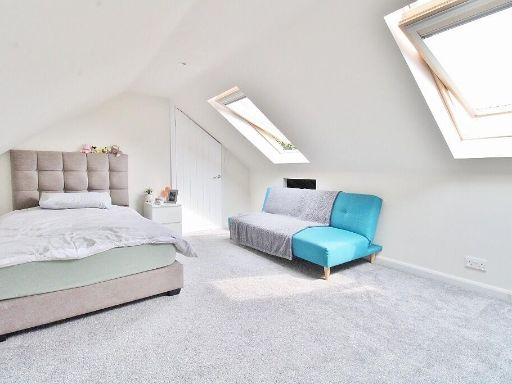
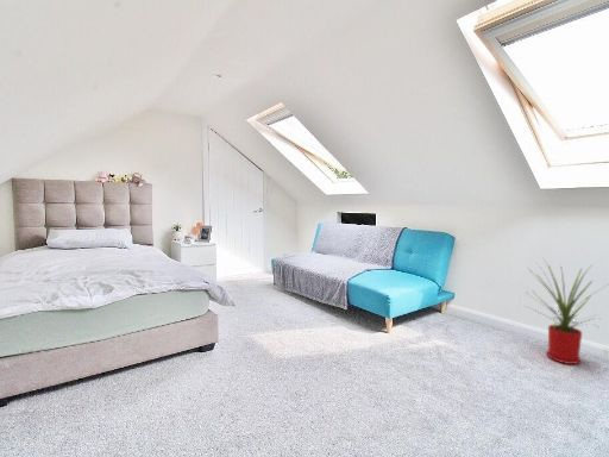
+ house plant (566, 309)
